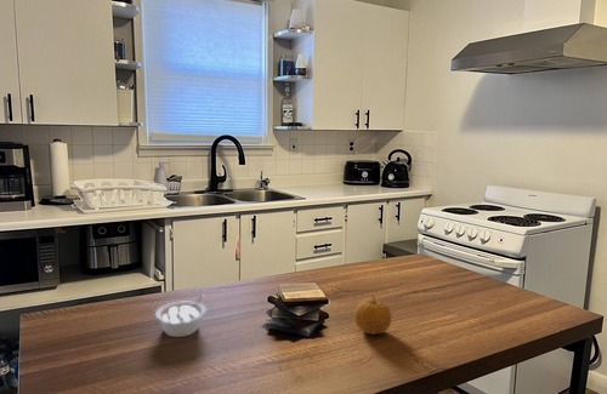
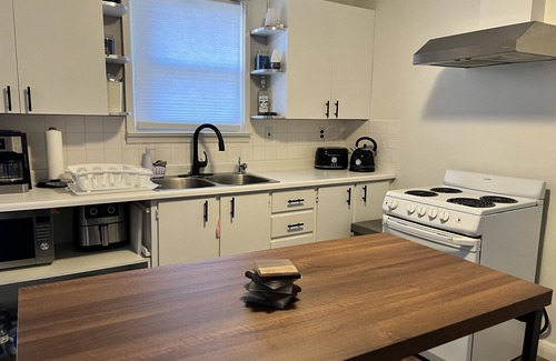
- fruit (373, 313)
- legume (181, 316)
